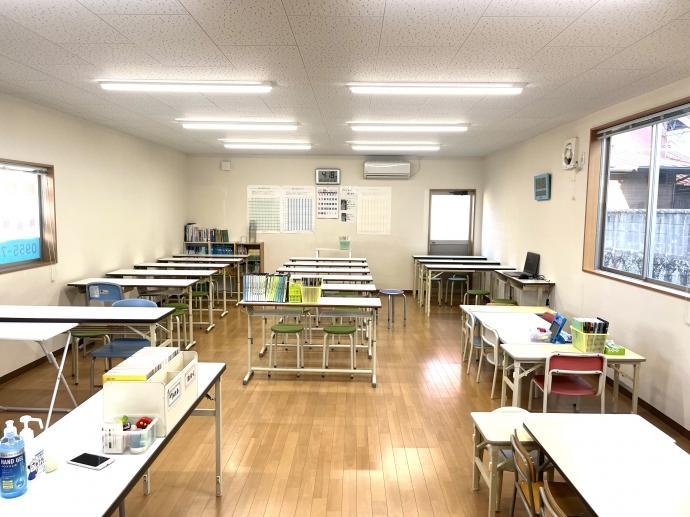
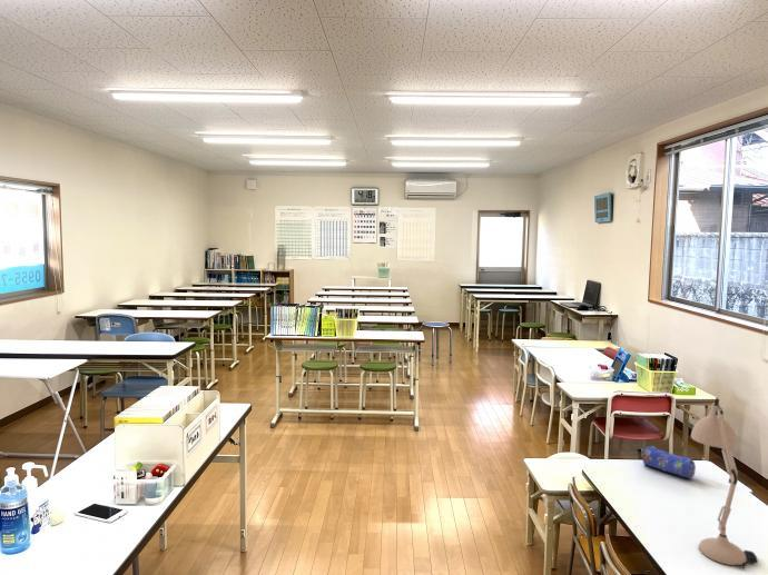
+ desk lamp (727, 470)
+ pencil case (668, 462)
